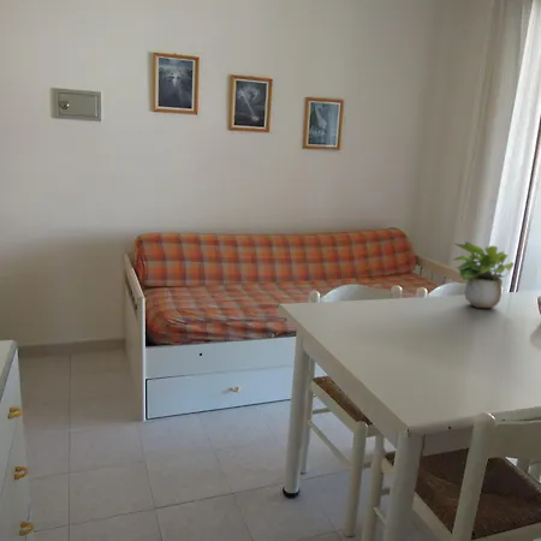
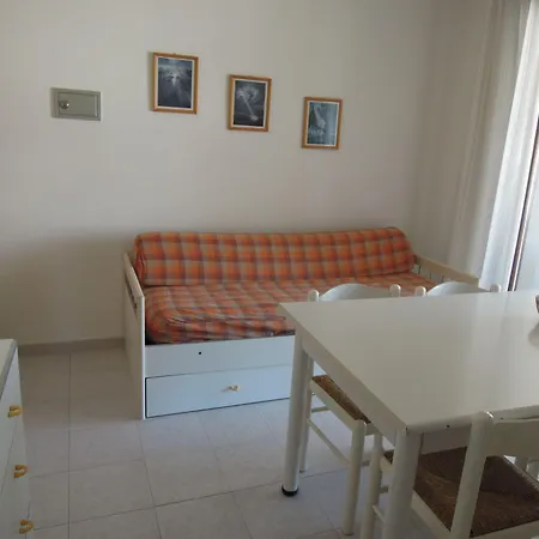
- potted plant (480, 273)
